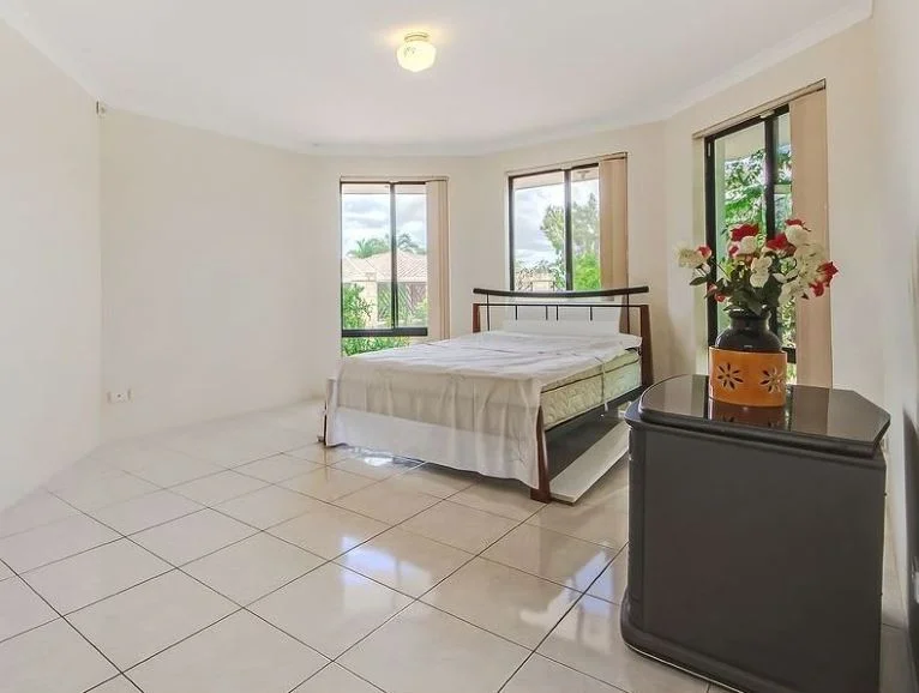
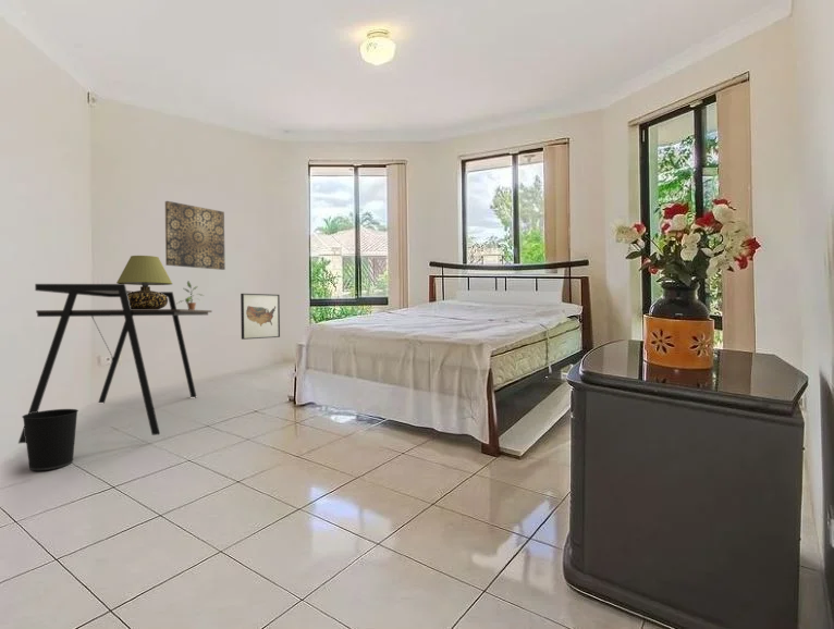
+ wastebasket (51, 439)
+ wall art (196, 237)
+ table lamp (145, 283)
+ potted plant (188, 297)
+ wall art (260, 316)
+ desk (133, 354)
